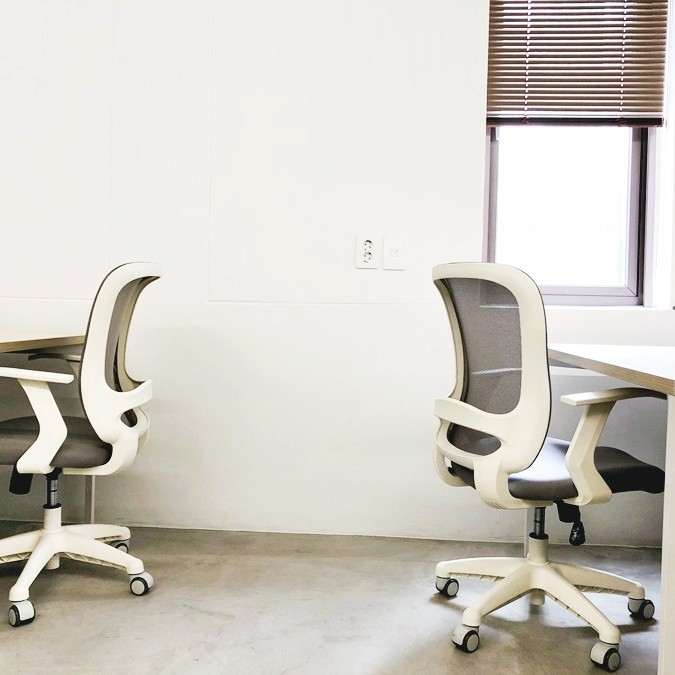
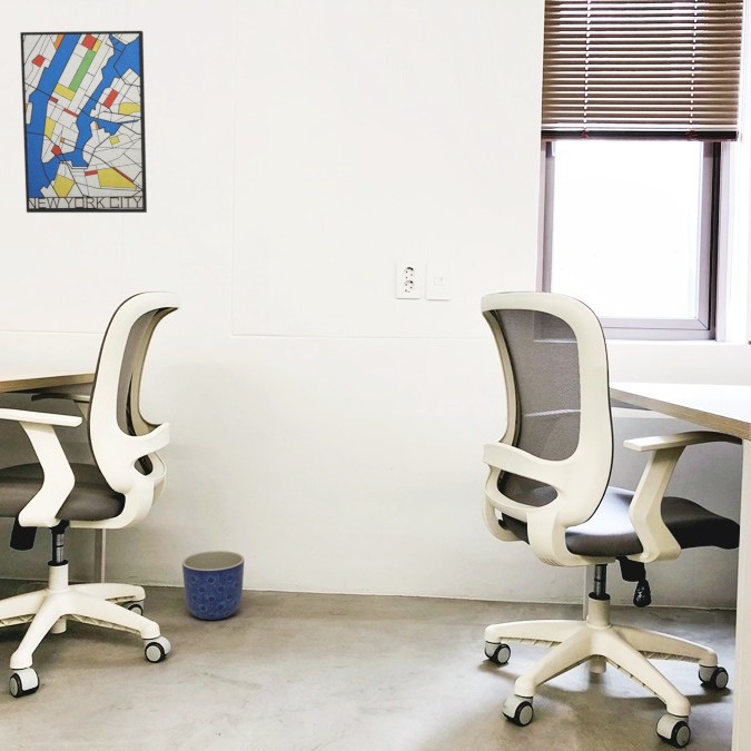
+ wall art (83, 122)
+ planter (214, 586)
